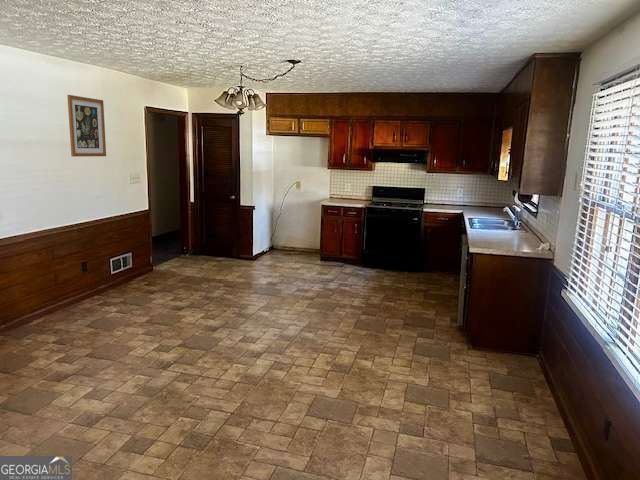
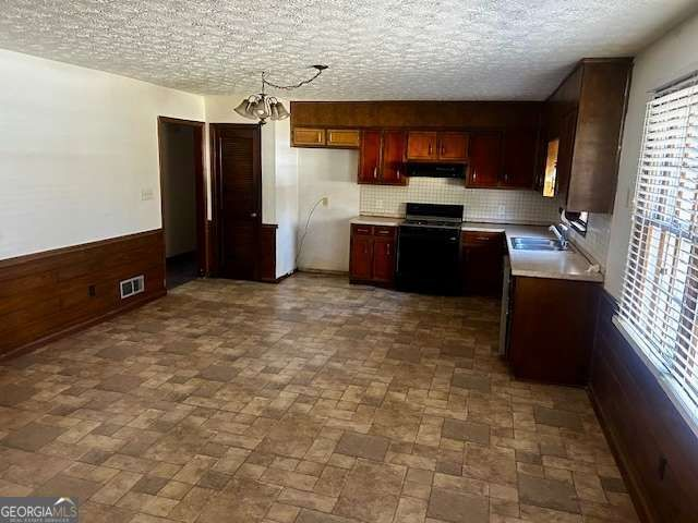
- wall art (87, 127)
